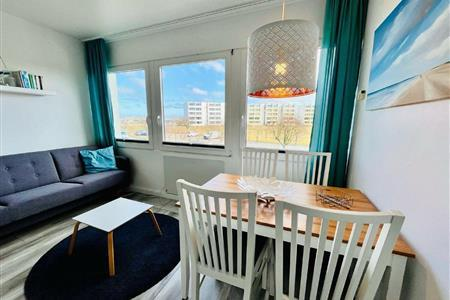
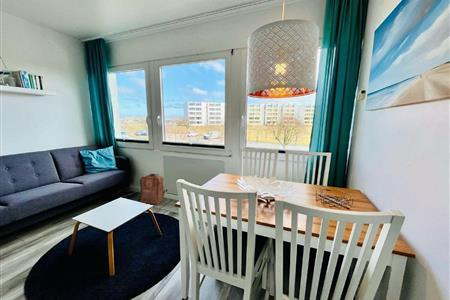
+ backpack (152, 187)
